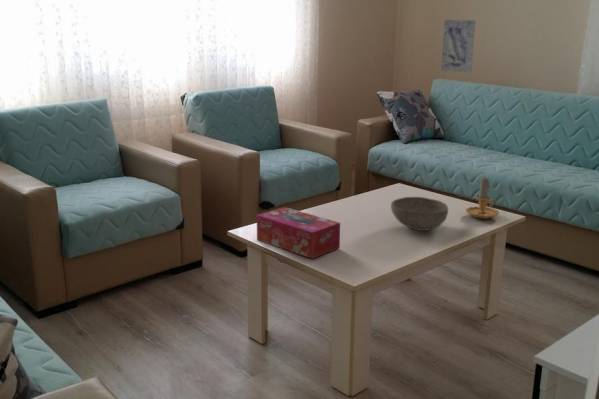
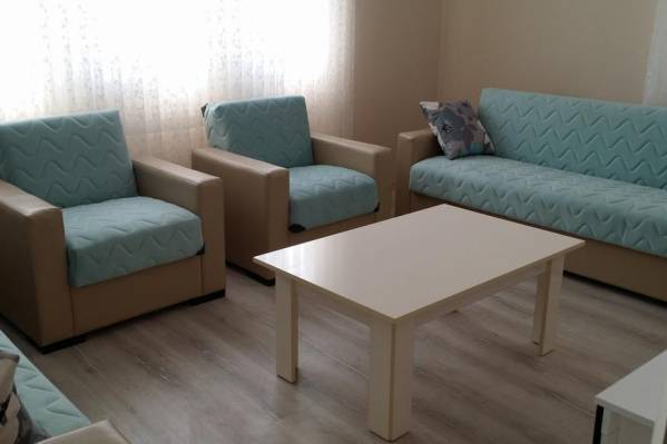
- wall art (457, 45)
- bowl (419, 216)
- candle (485, 195)
- tissue box (297, 231)
